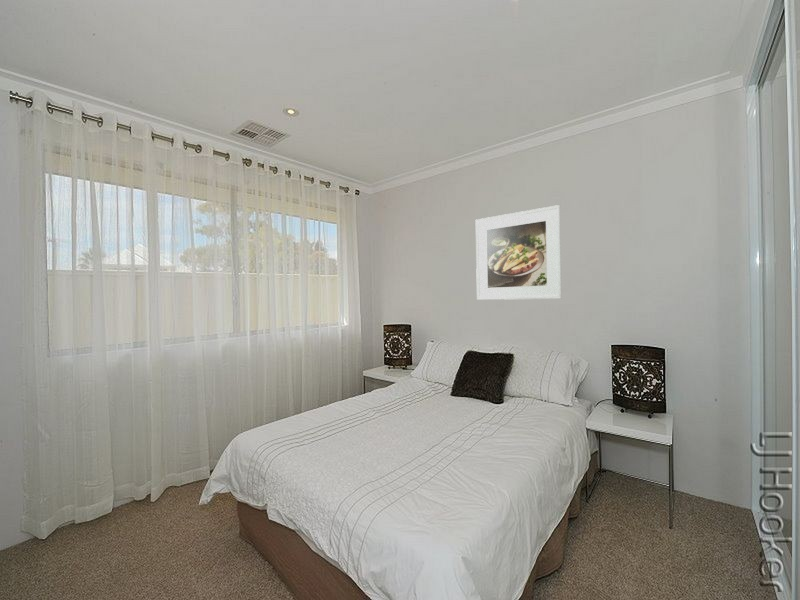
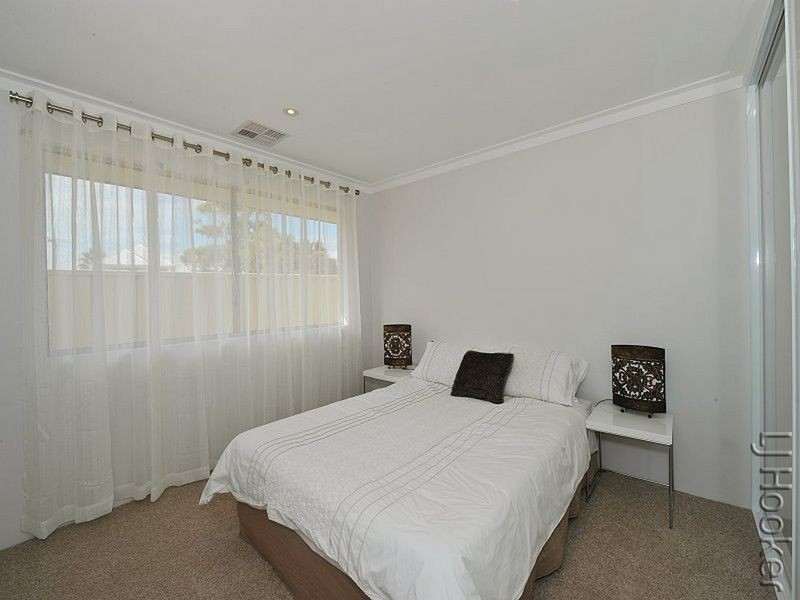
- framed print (515, 256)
